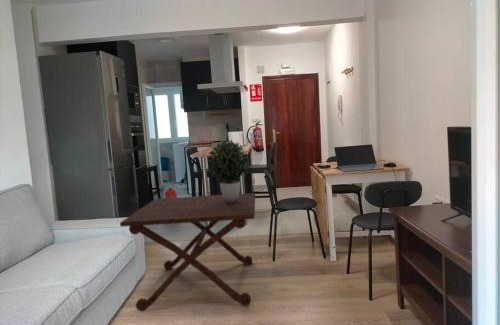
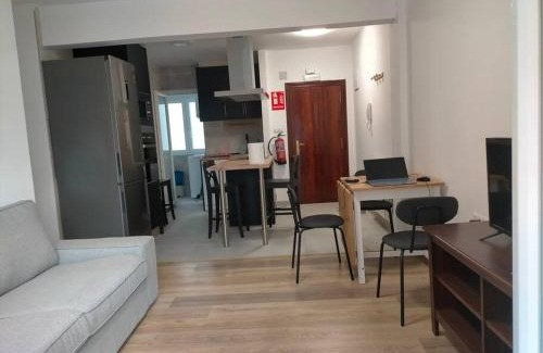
- potted plant (228, 170)
- fire extinguisher (170, 197)
- side table (199, 245)
